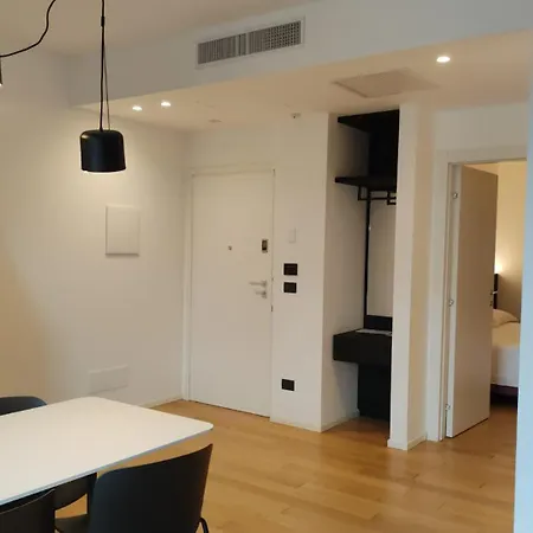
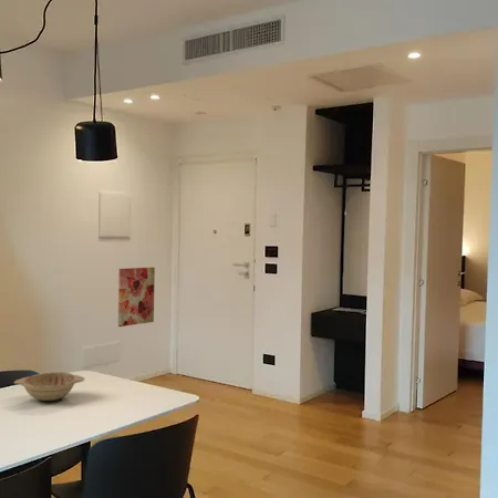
+ decorative bowl (49, 387)
+ wall art (136, 295)
